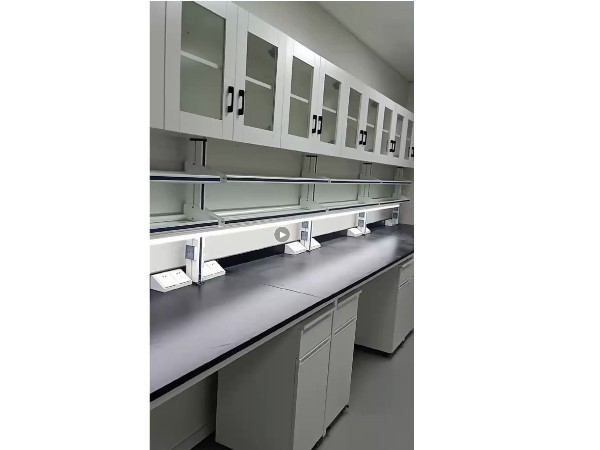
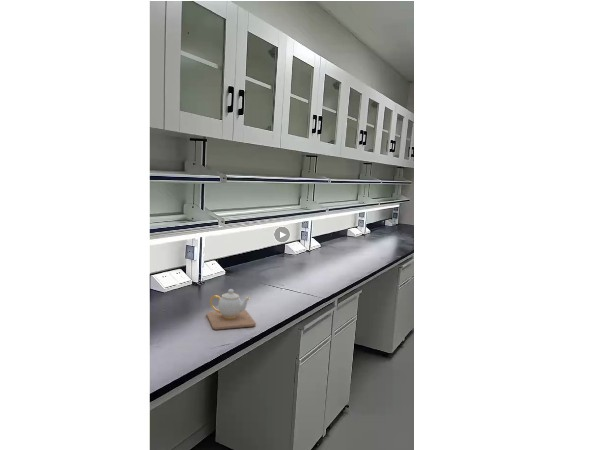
+ teapot (231, 305)
